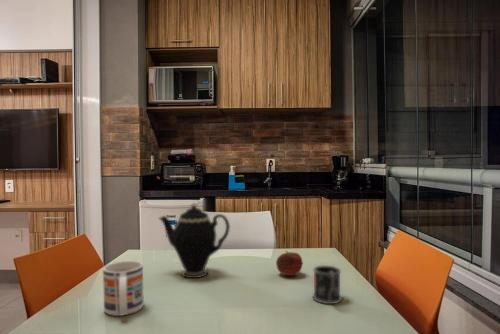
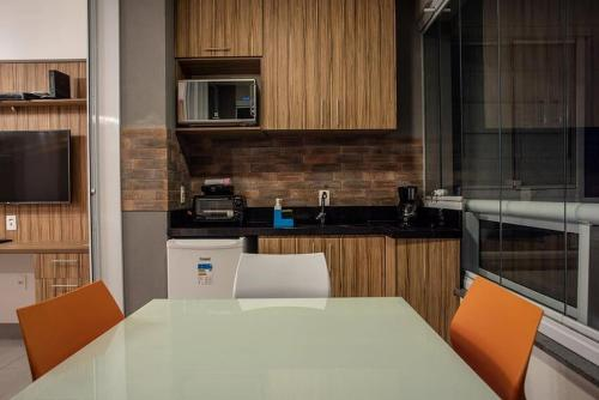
- fruit (289, 262)
- mug (328, 283)
- mug (122, 288)
- teapot (193, 237)
